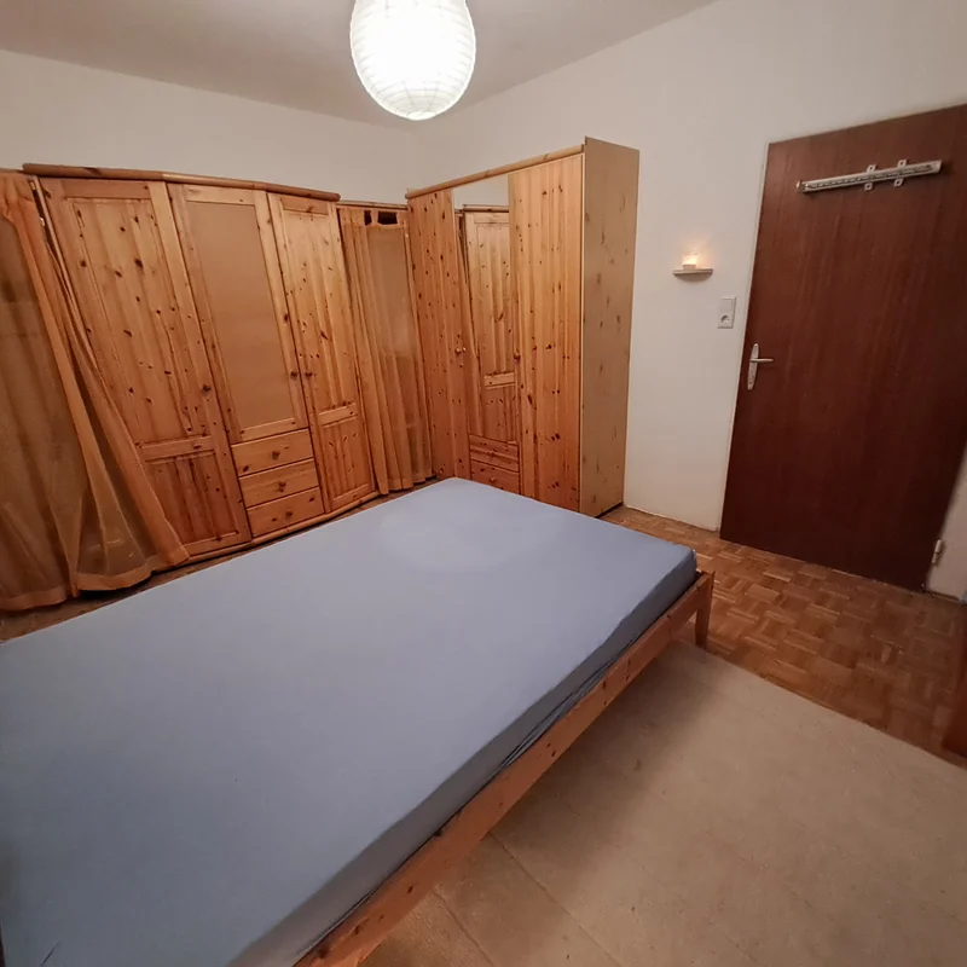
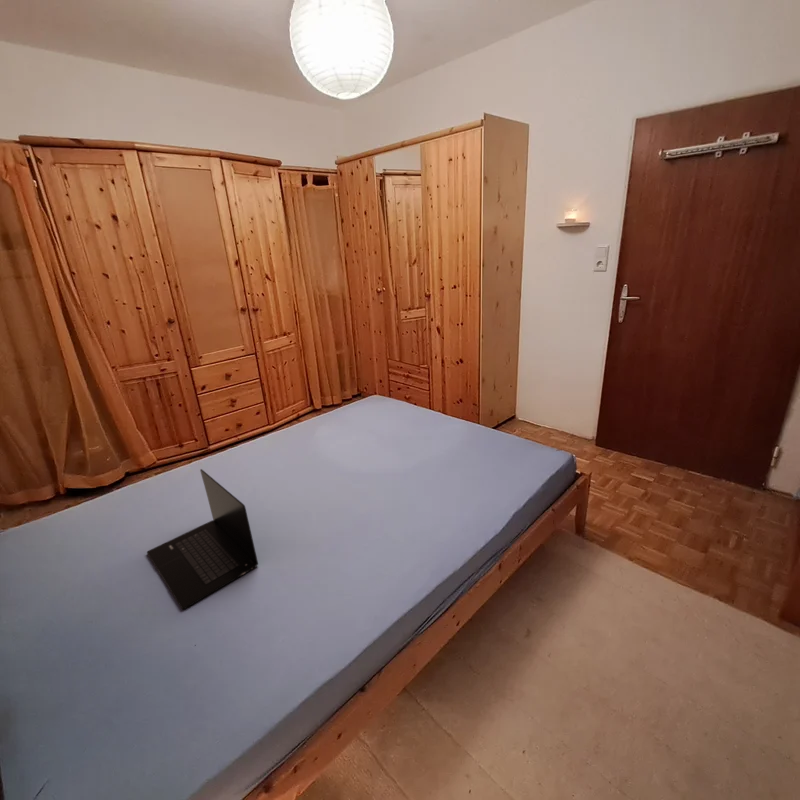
+ laptop (193, 530)
